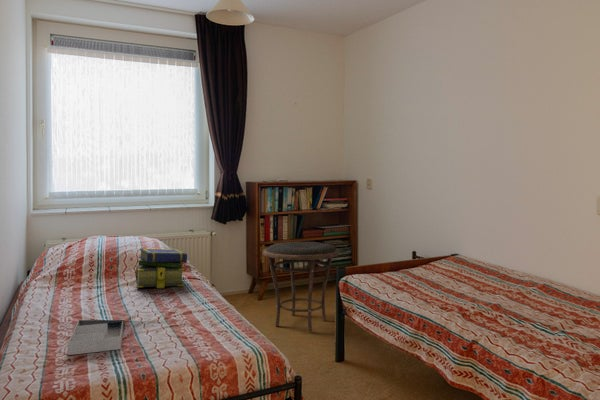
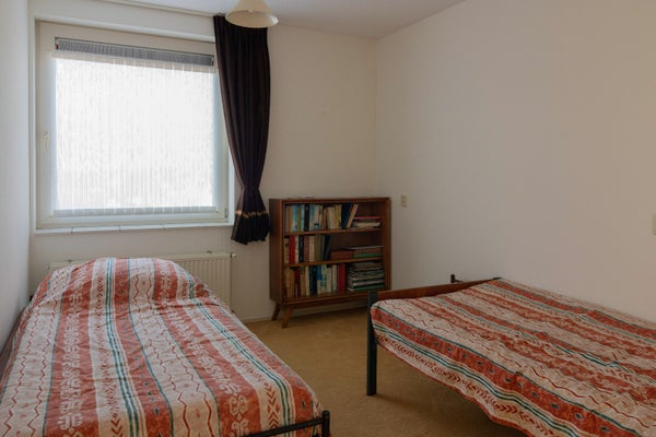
- tray (99, 331)
- stack of books (161, 266)
- side table (294, 283)
